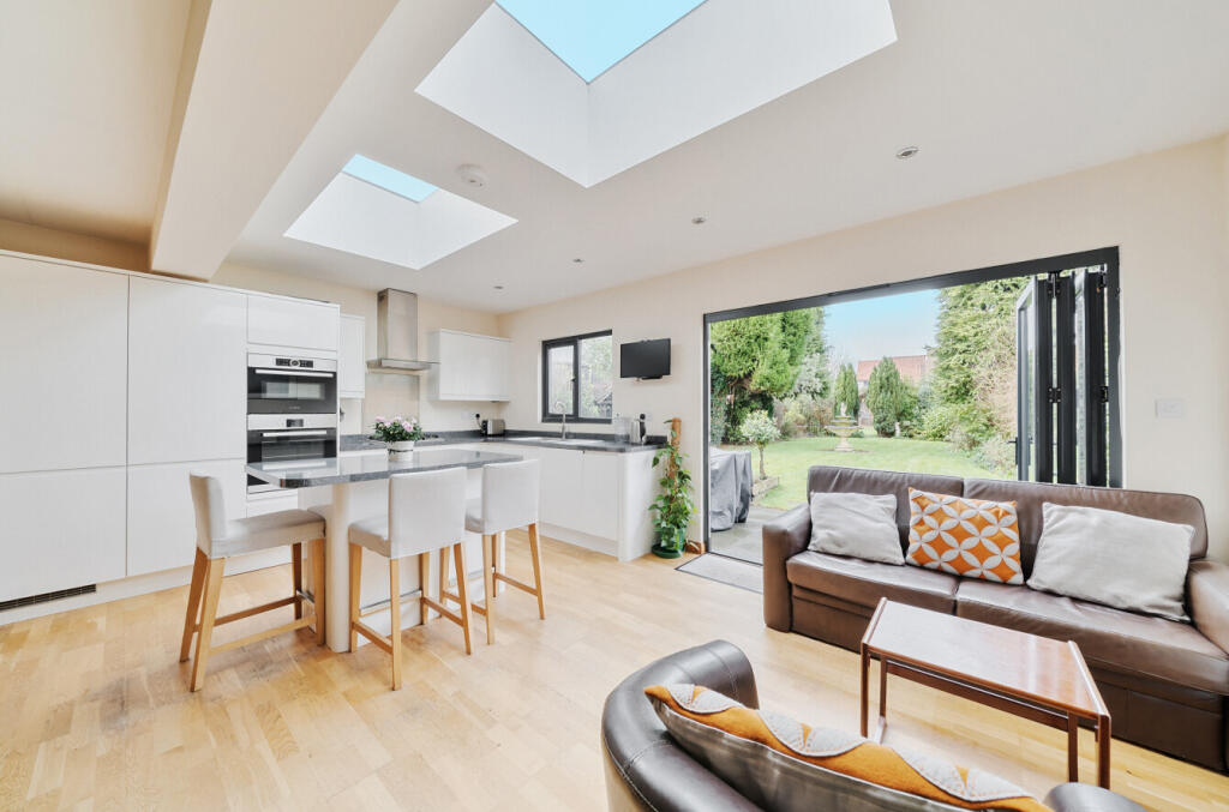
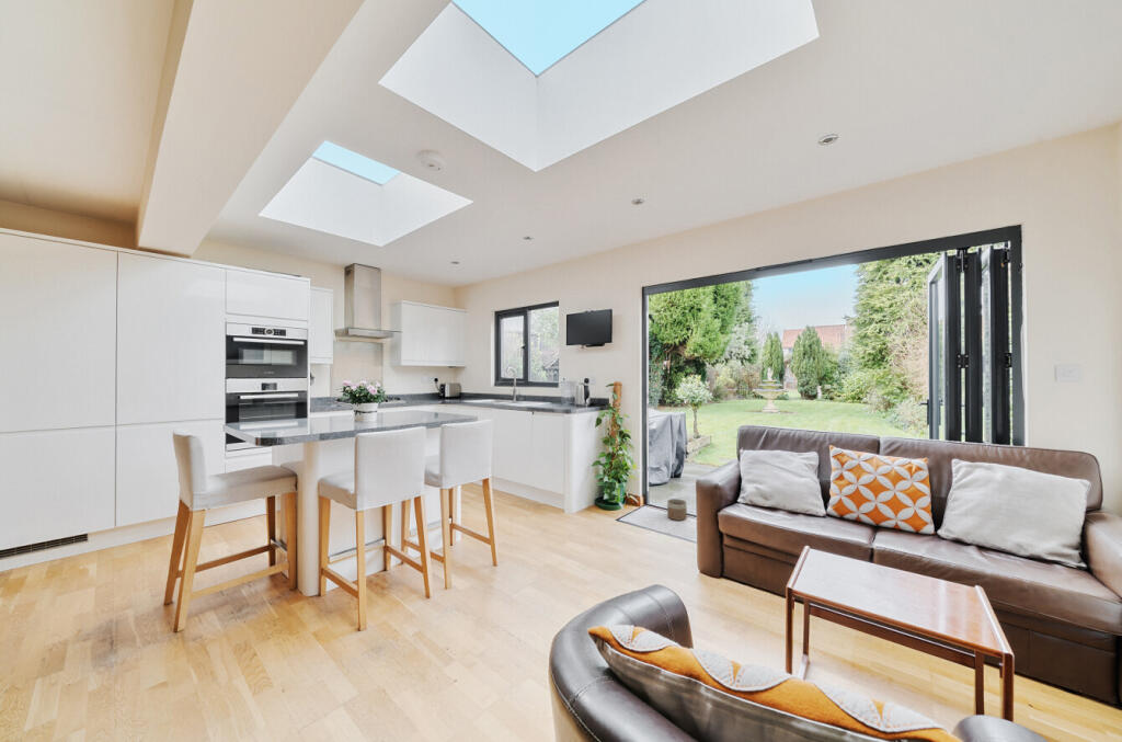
+ planter (676, 509)
